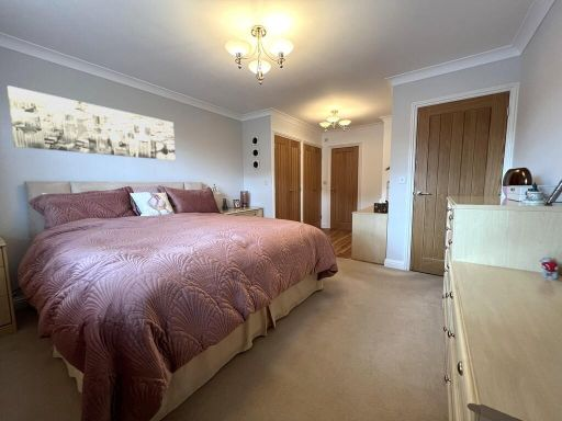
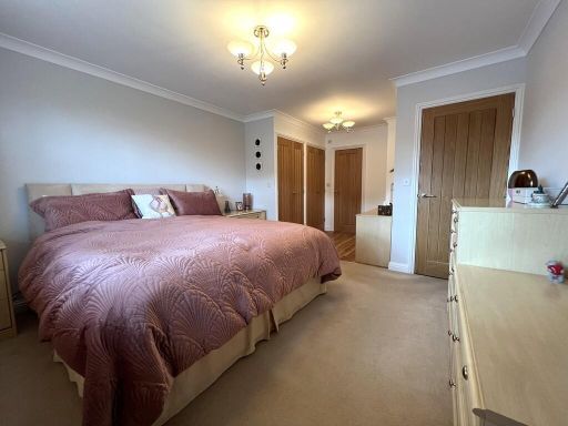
- wall art (111, 132)
